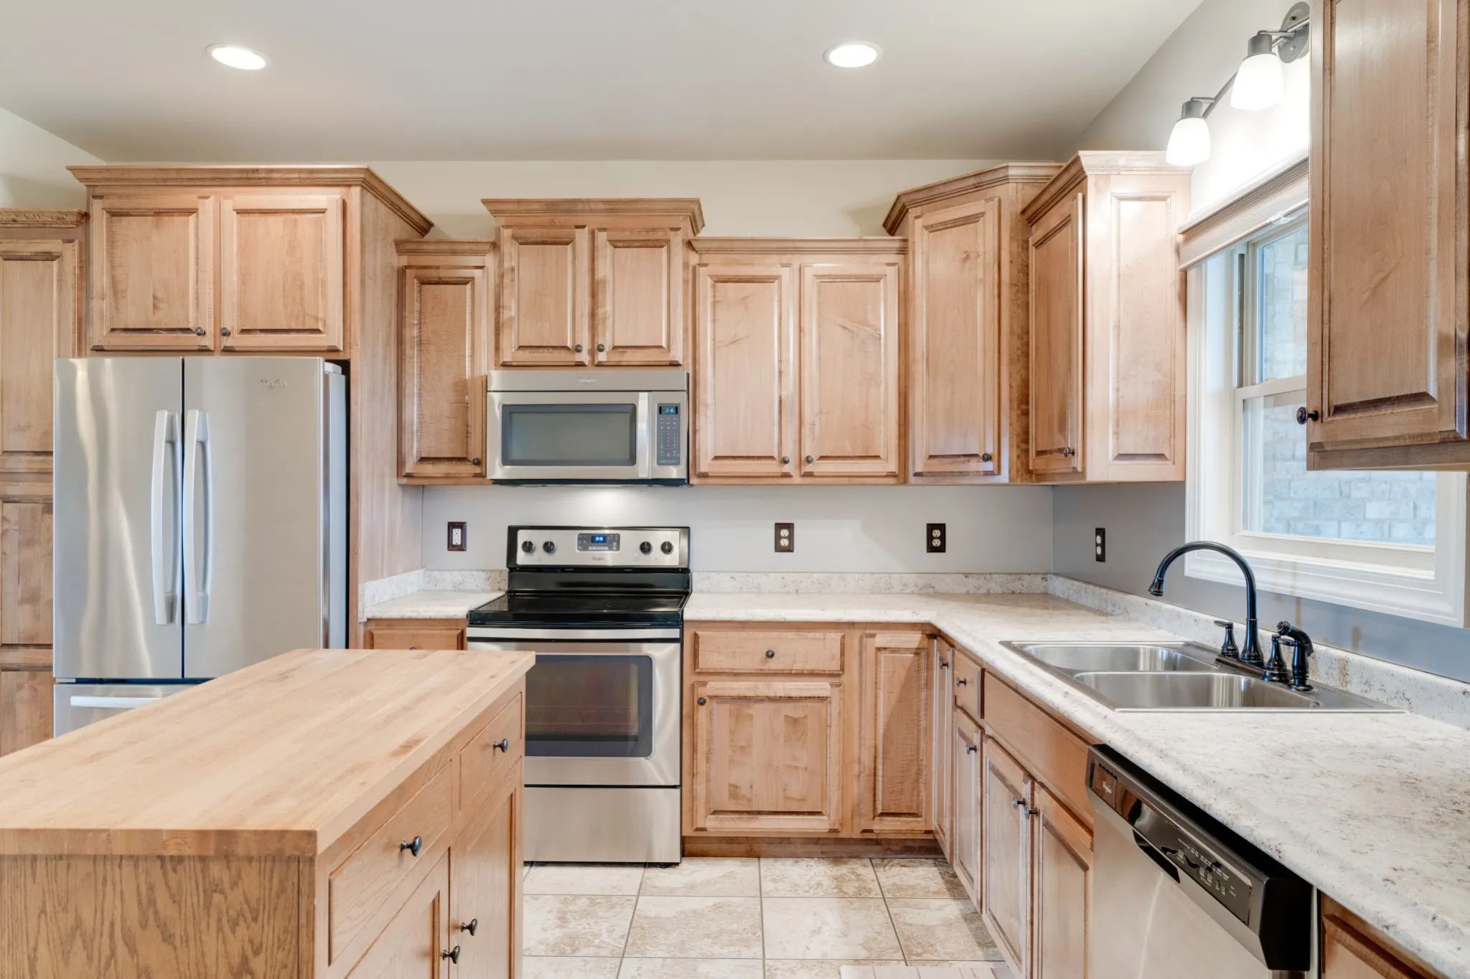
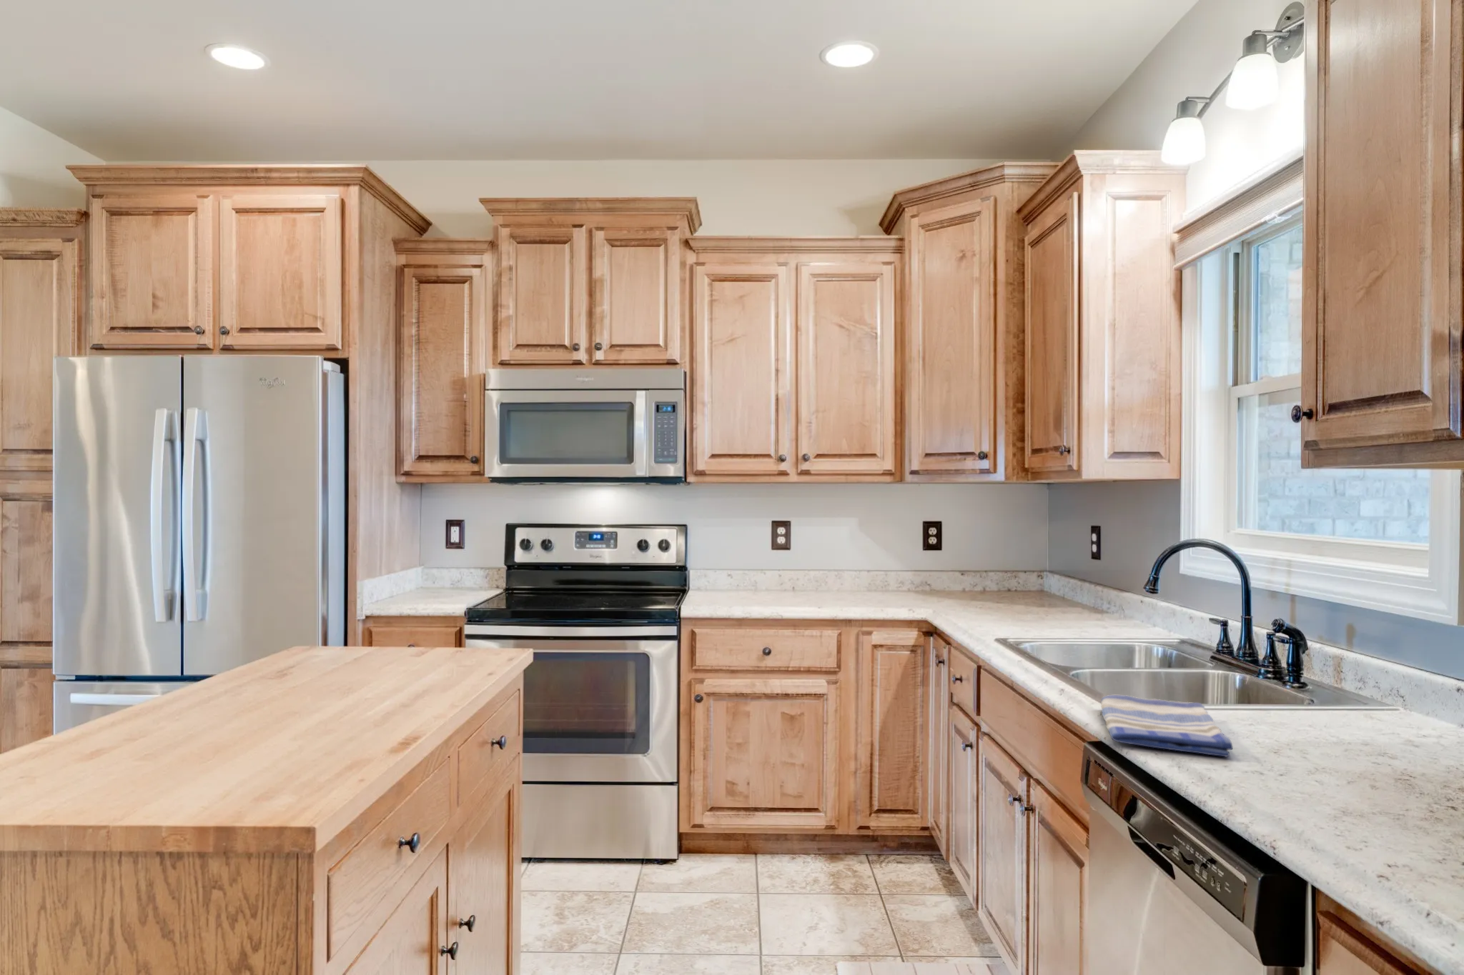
+ dish towel (1160, 721)
